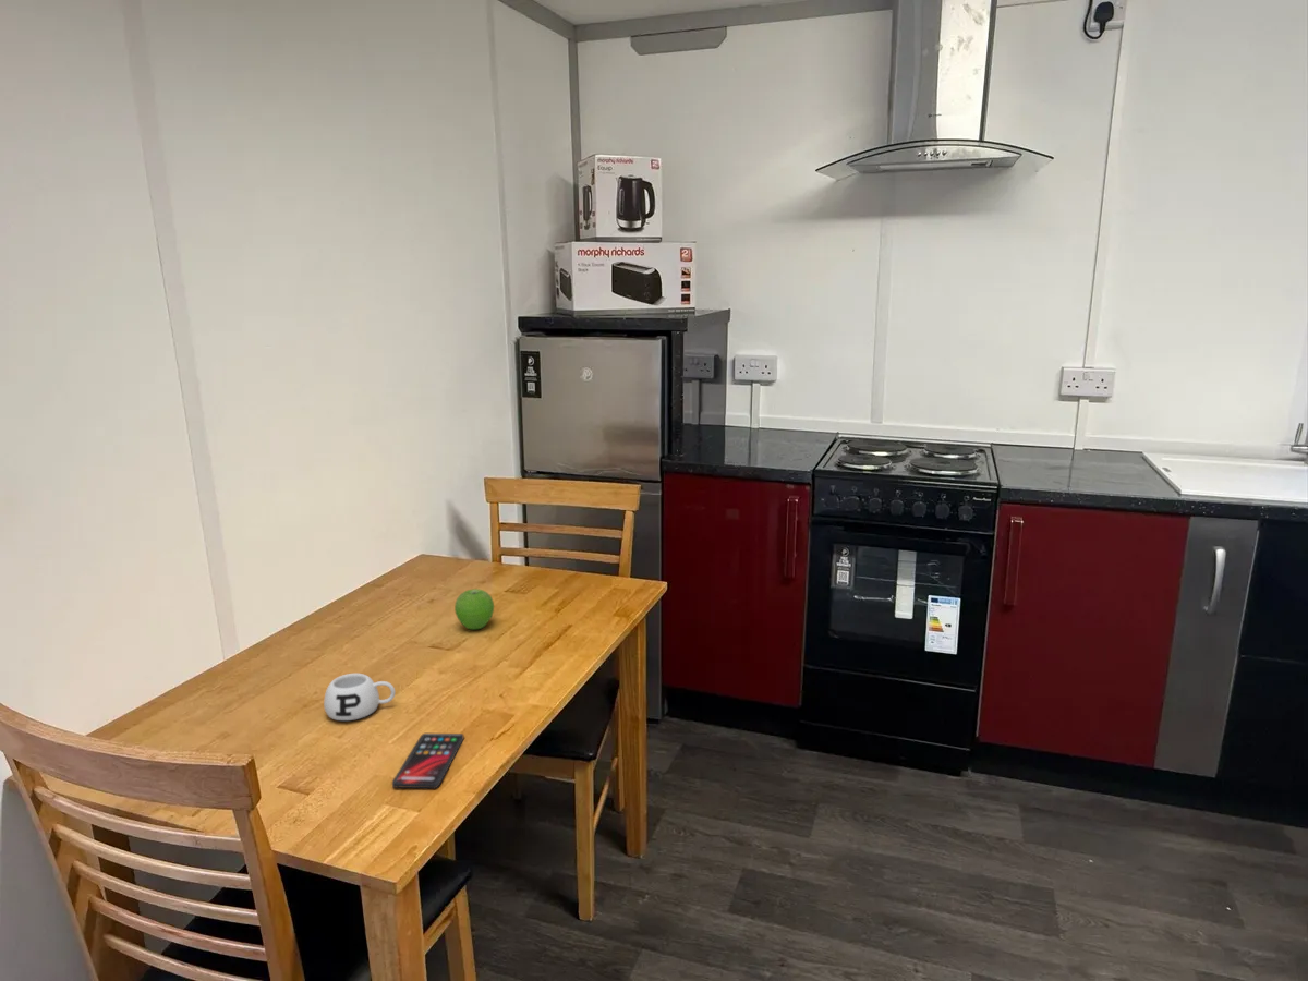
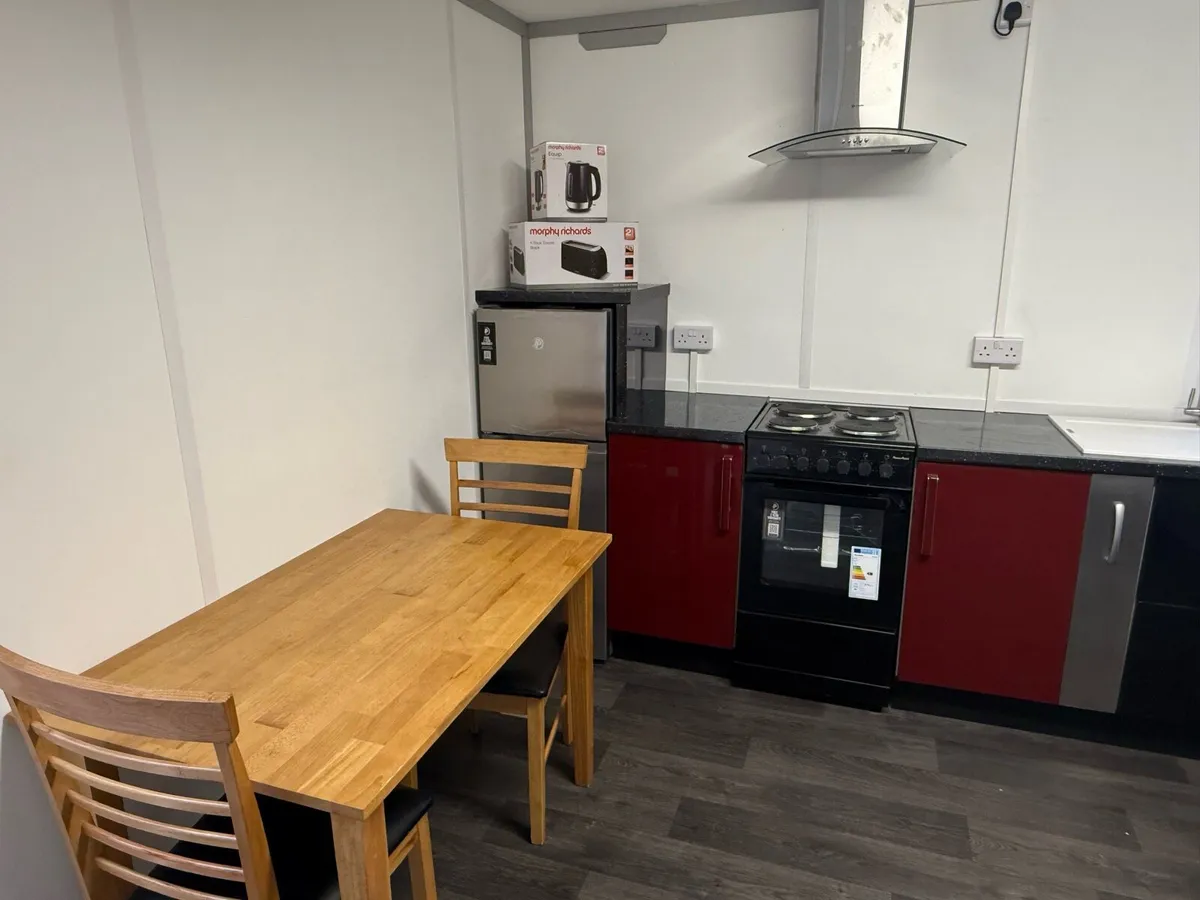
- smartphone (429, 759)
- mug (360, 694)
- fruit (474, 609)
